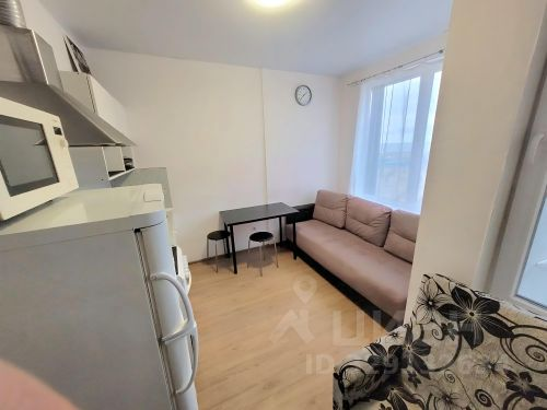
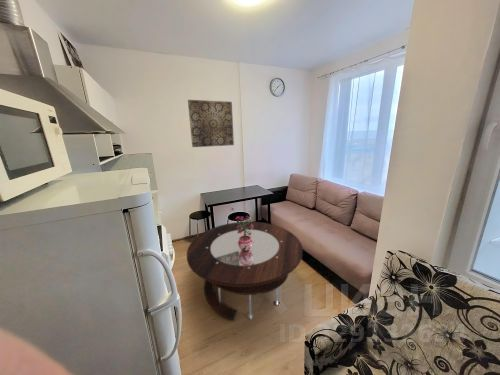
+ wall art (212, 124)
+ potted plant (245, 232)
+ coffee table (245, 265)
